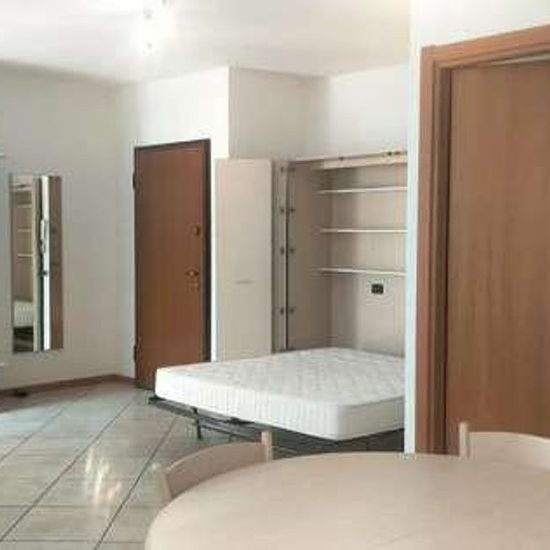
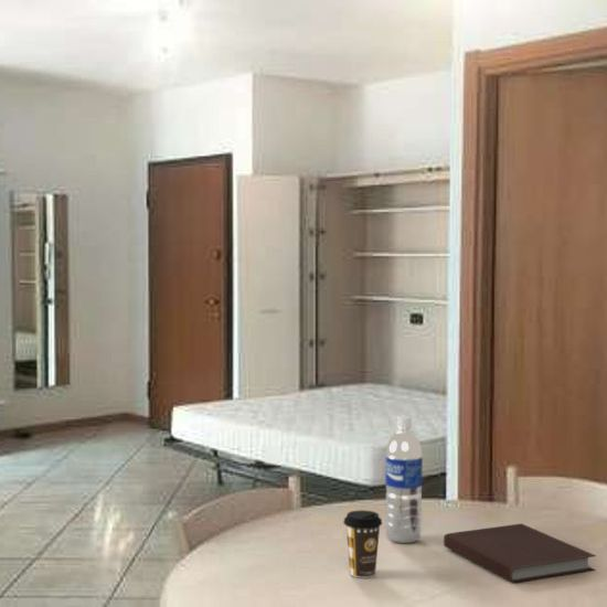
+ water bottle (403, 478)
+ notebook (517, 551)
+ coffee cup (362, 544)
